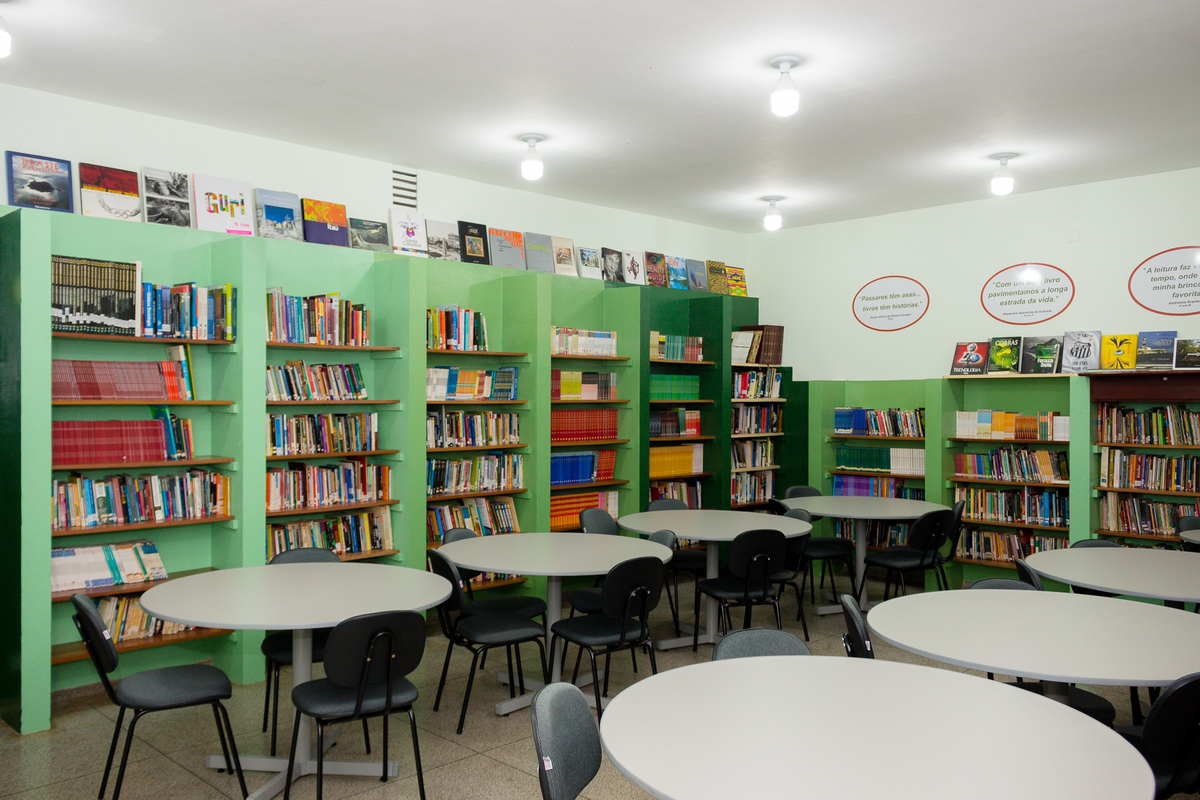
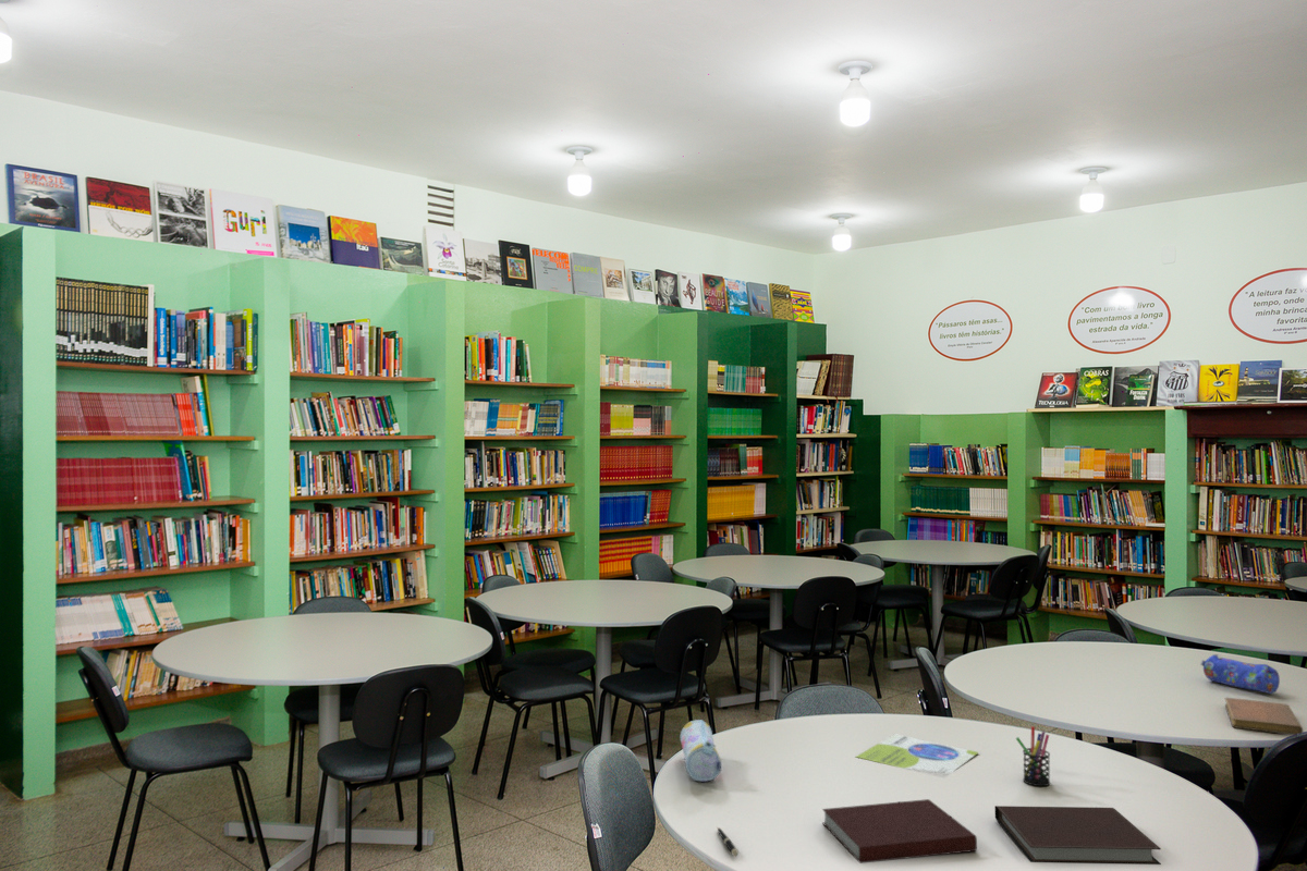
+ pencil case (699, 749)
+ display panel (917, 755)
+ notebook (1261, 715)
+ notebook (896, 829)
+ pen holder (1033, 755)
+ notebook (1073, 832)
+ pen (725, 838)
+ pencil case (1239, 673)
